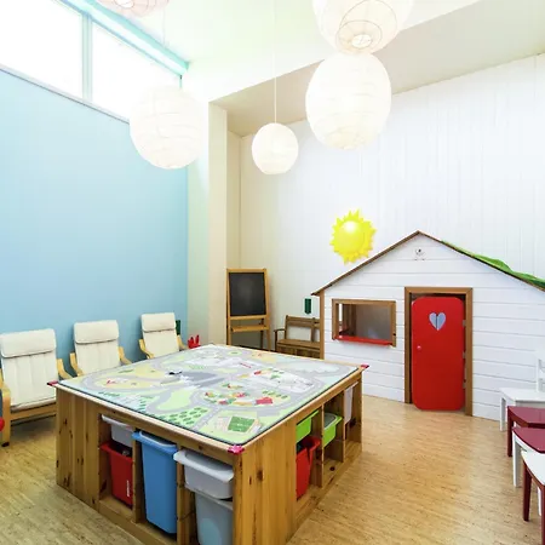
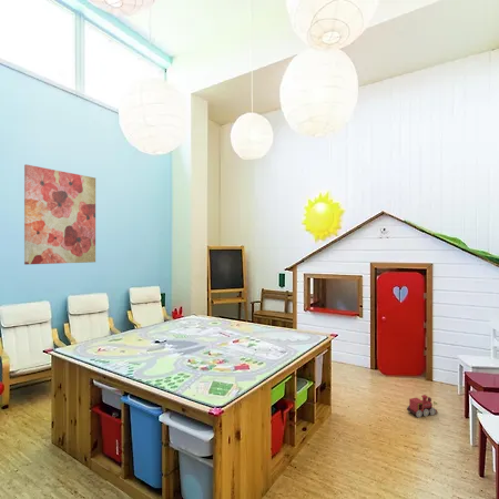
+ toy train (424, 404)
+ wall art (62, 217)
